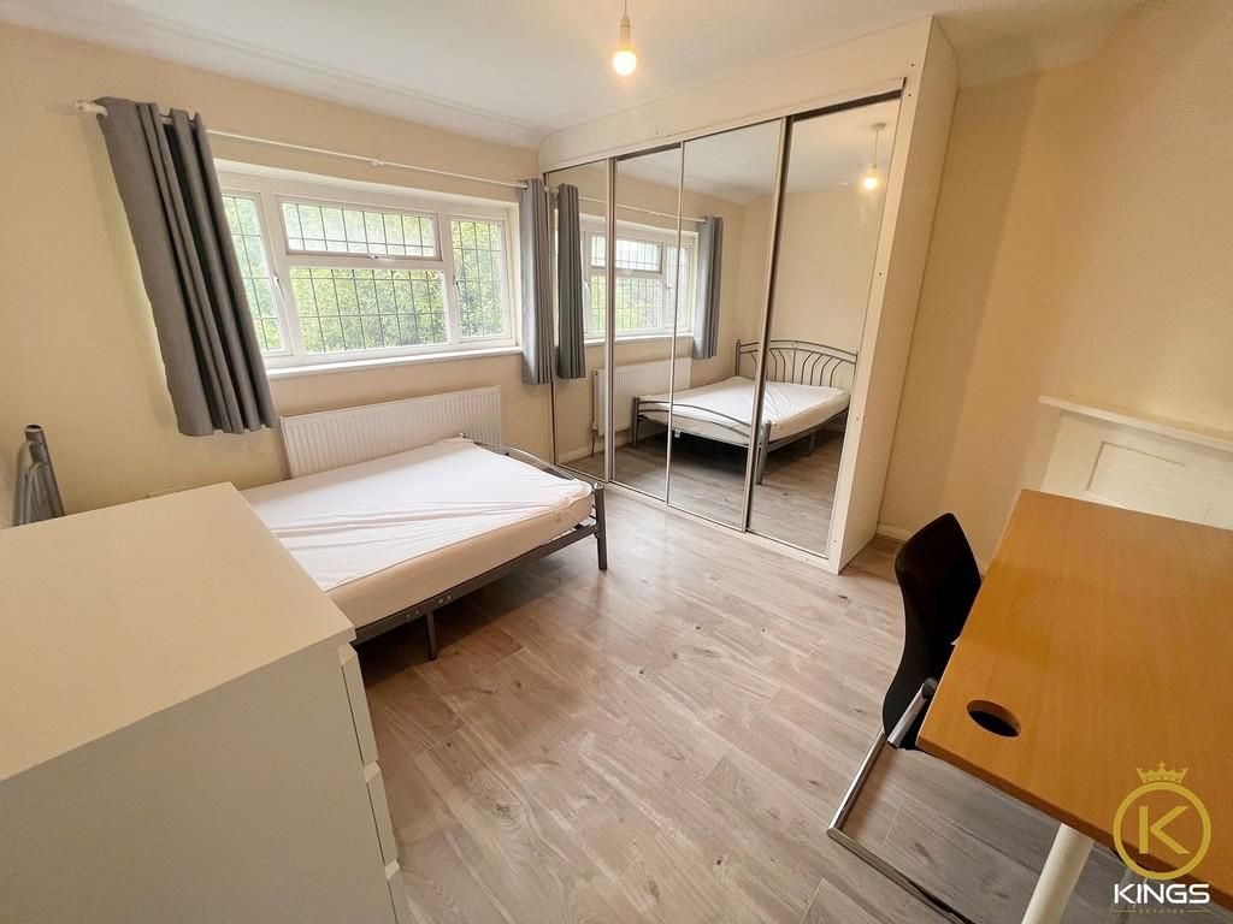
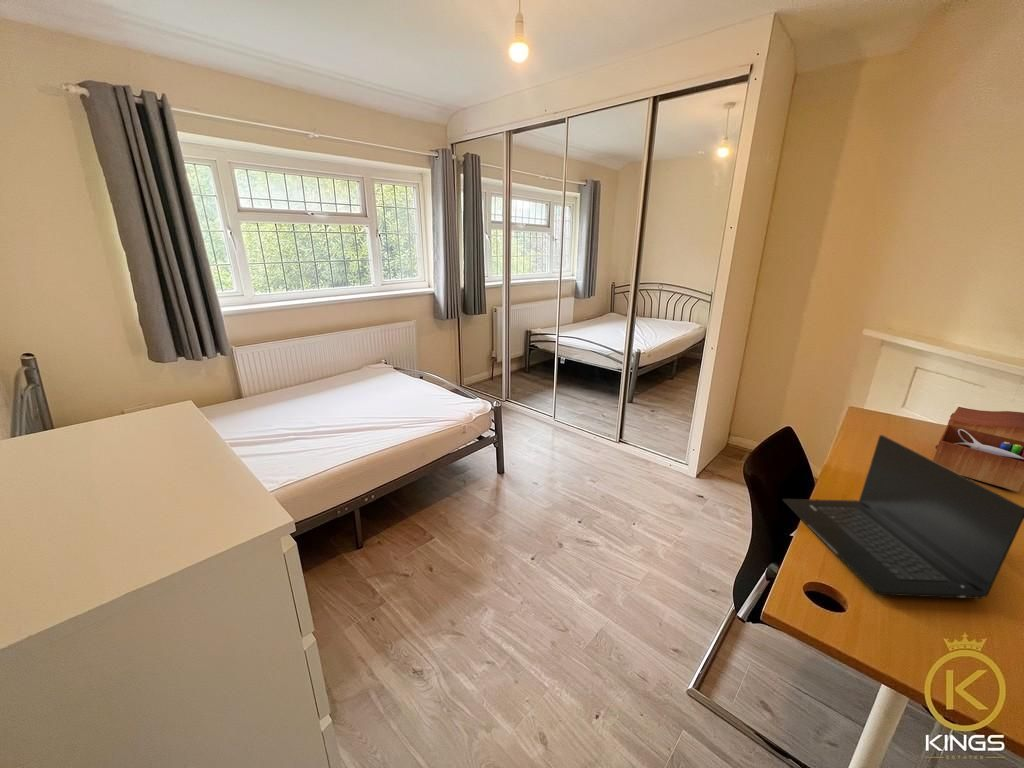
+ sewing box (984, 443)
+ laptop (879, 504)
